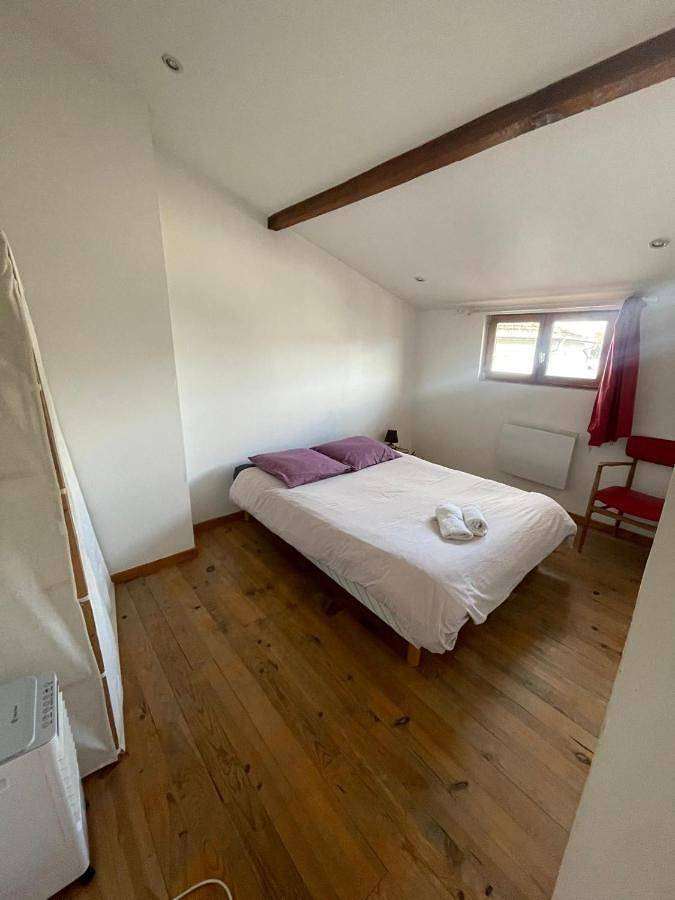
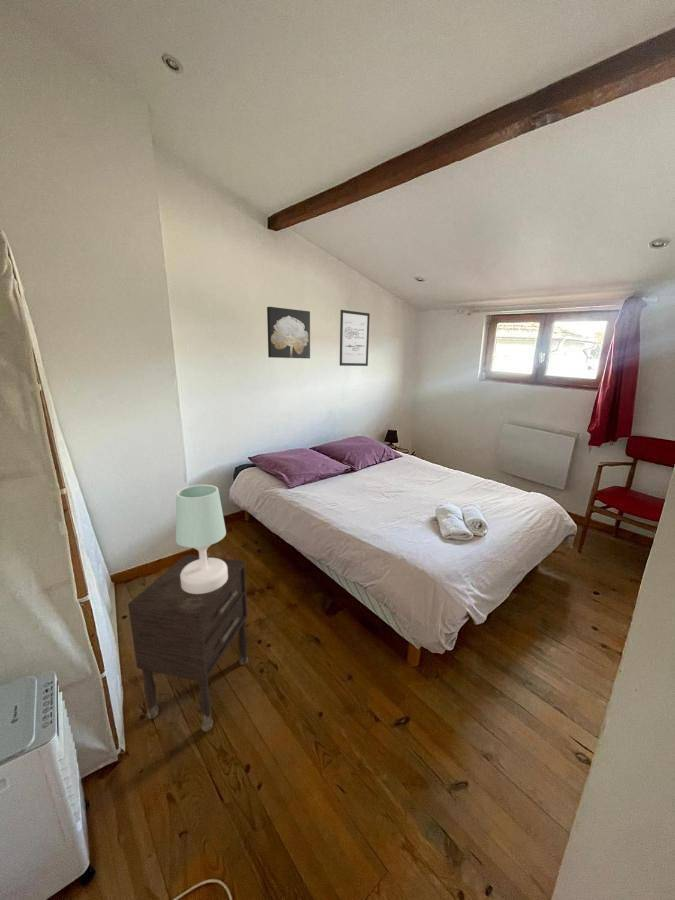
+ table lamp (201, 536)
+ wall art (354, 339)
+ wall art (289, 334)
+ nightstand (198, 635)
